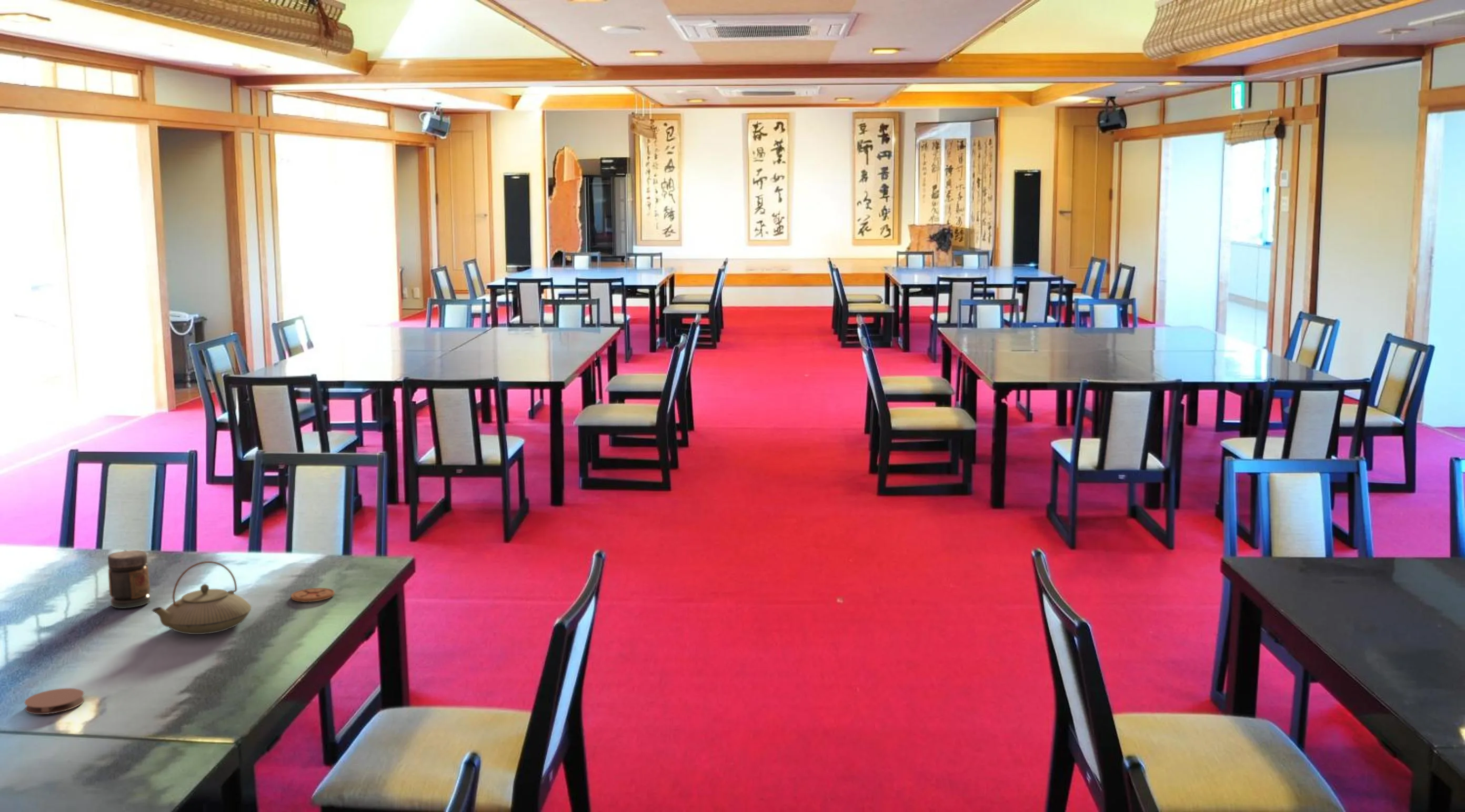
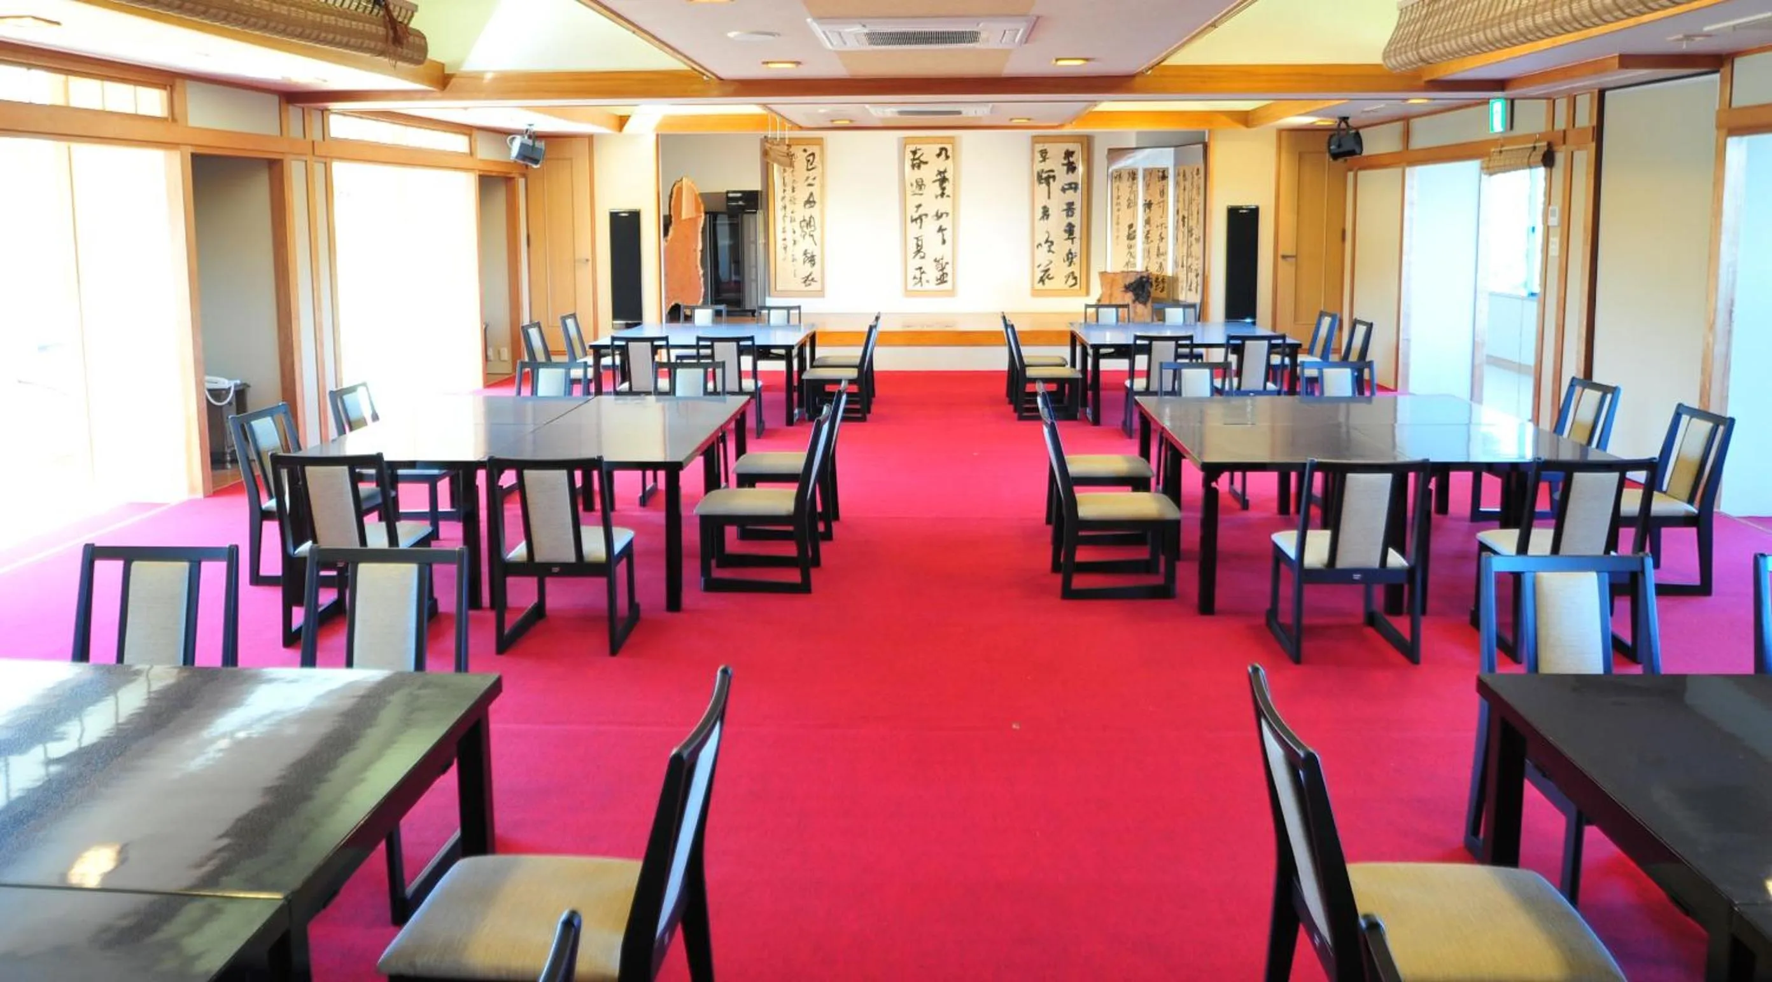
- jar (129, 578)
- coaster (54, 701)
- teapot (199, 595)
- coaster (313, 594)
